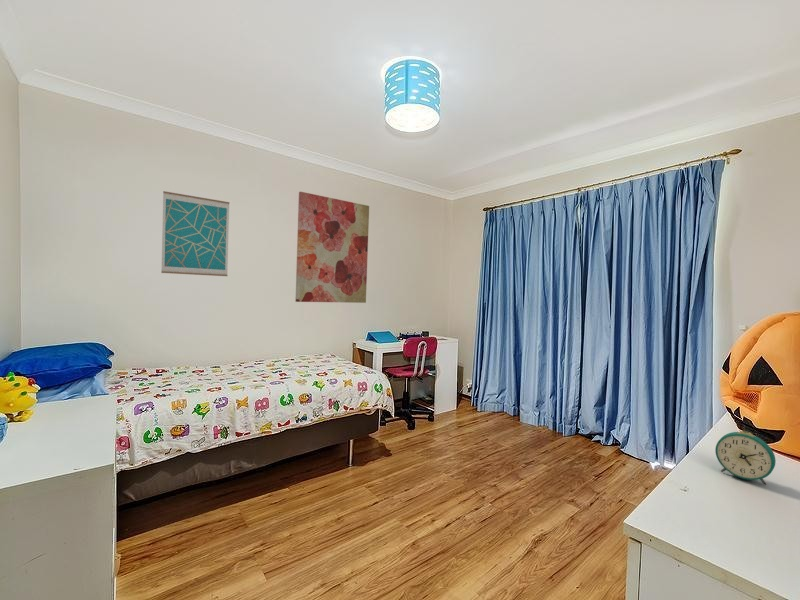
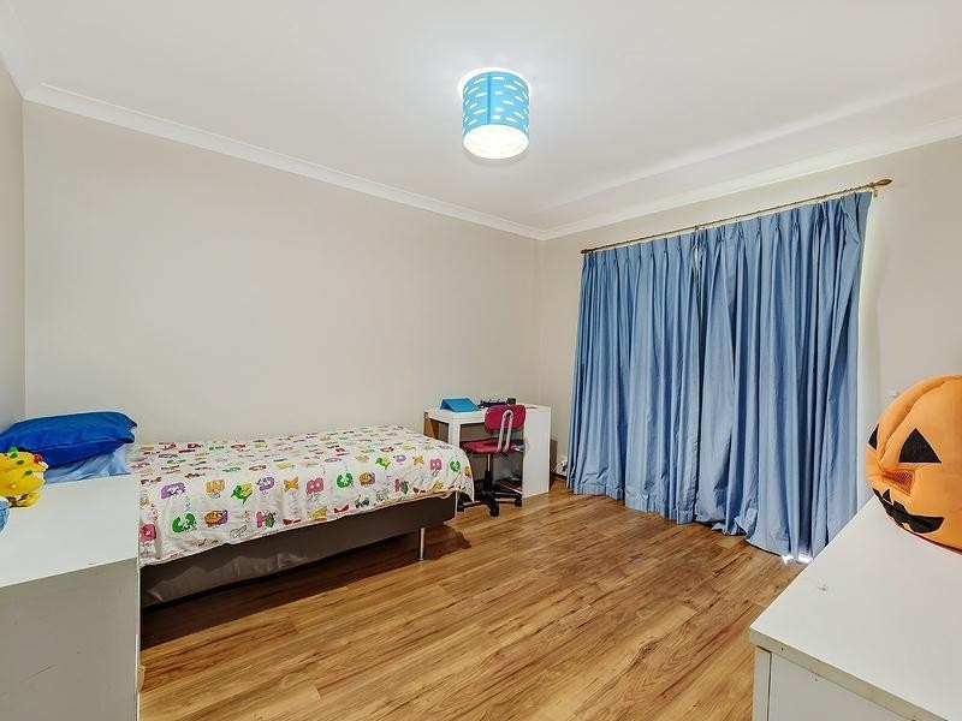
- wall art (196, 235)
- alarm clock (744, 453)
- wall art (334, 250)
